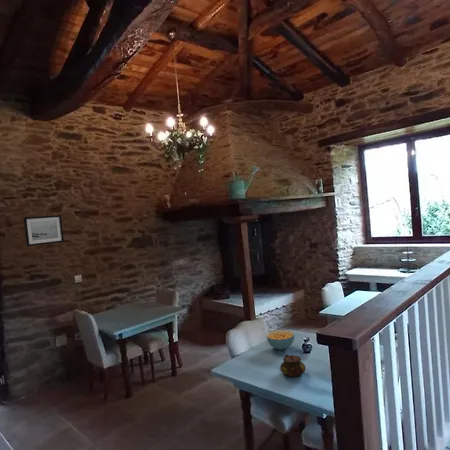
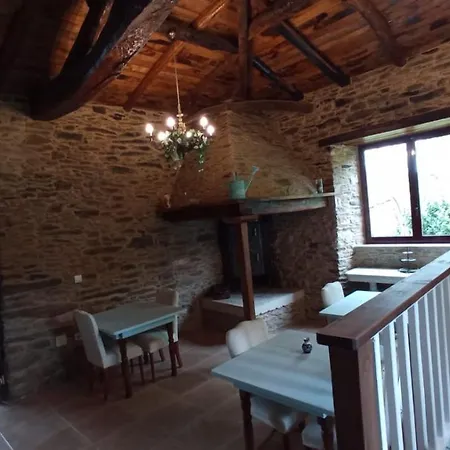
- cereal bowl (280, 341)
- teapot (292, 364)
- wall art (44, 230)
